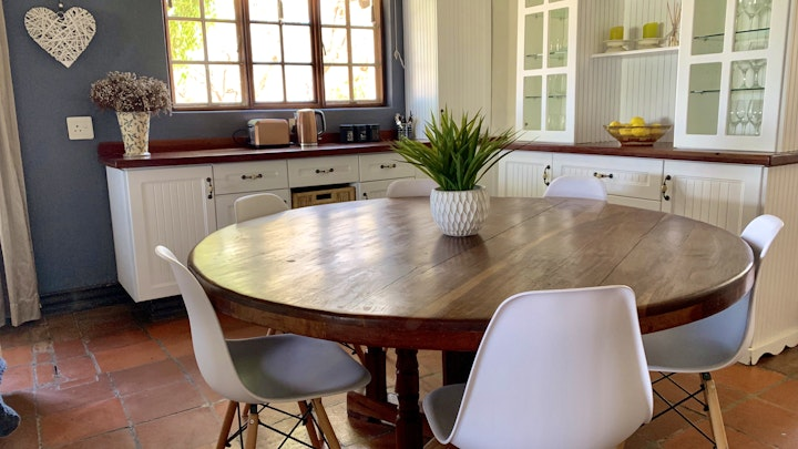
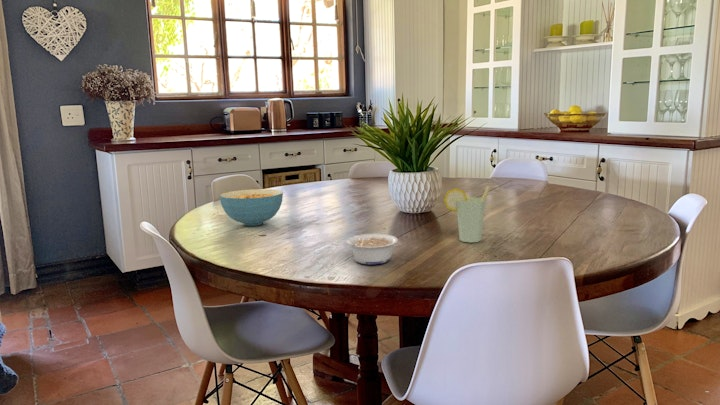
+ legume (372, 248)
+ cup (466, 213)
+ cereal bowl (252, 208)
